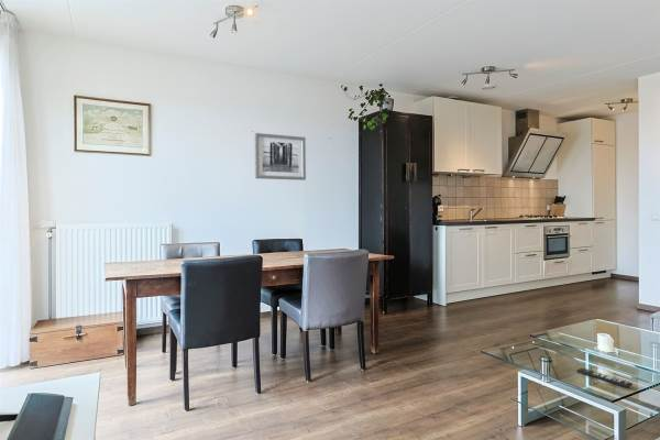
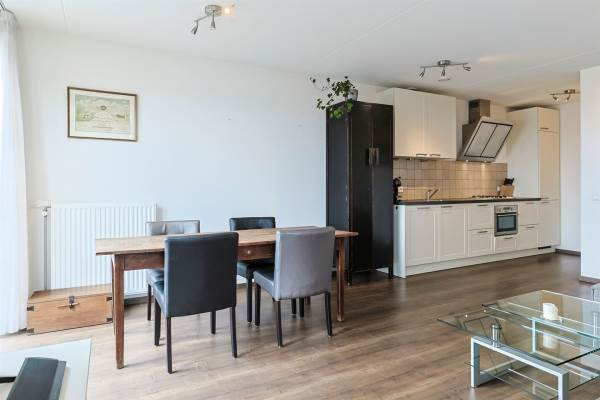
- wall art (280, 157)
- remote control (603, 376)
